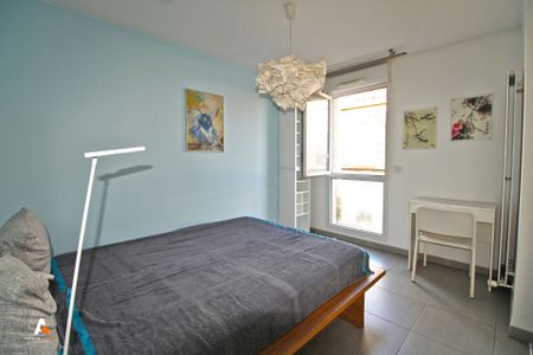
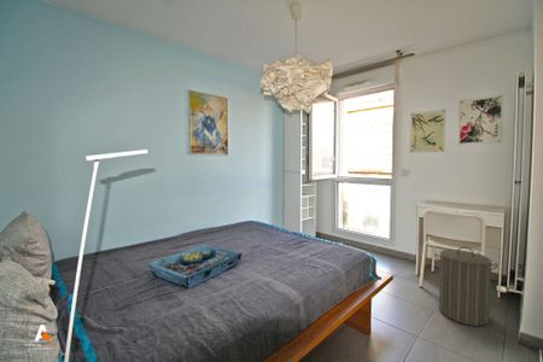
+ serving tray (197, 262)
+ laundry hamper (463, 280)
